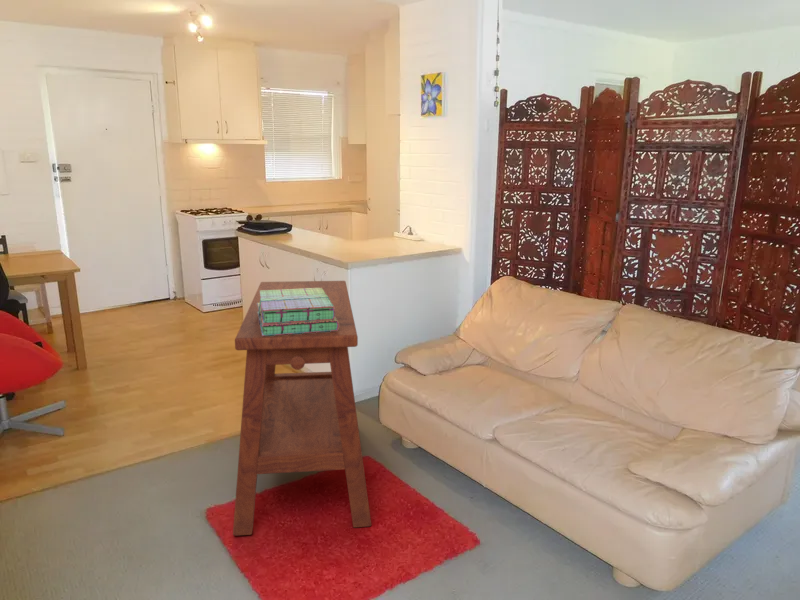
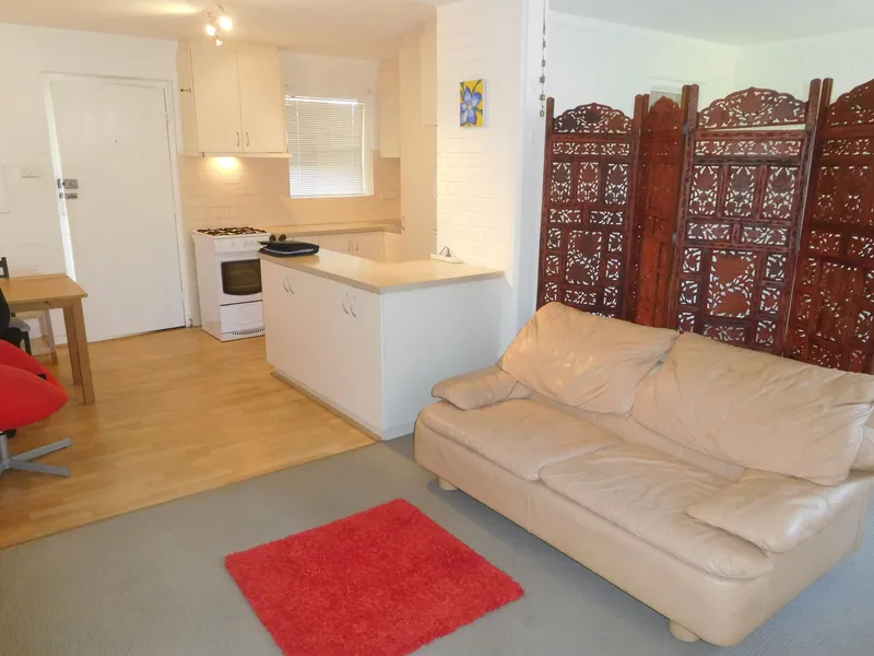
- side table (302, 391)
- stack of books (295, 309)
